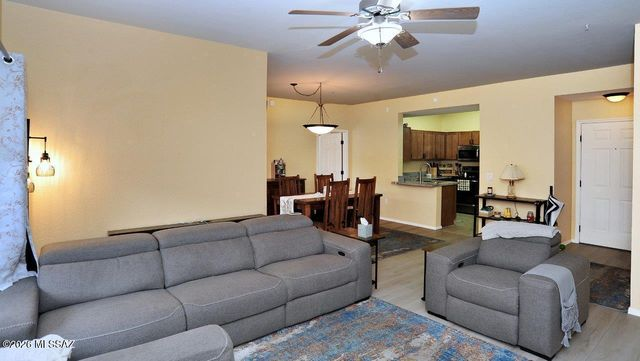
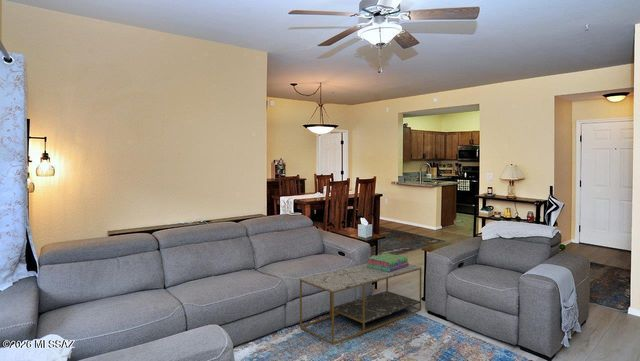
+ stack of books (387, 261)
+ coffee table (364, 295)
